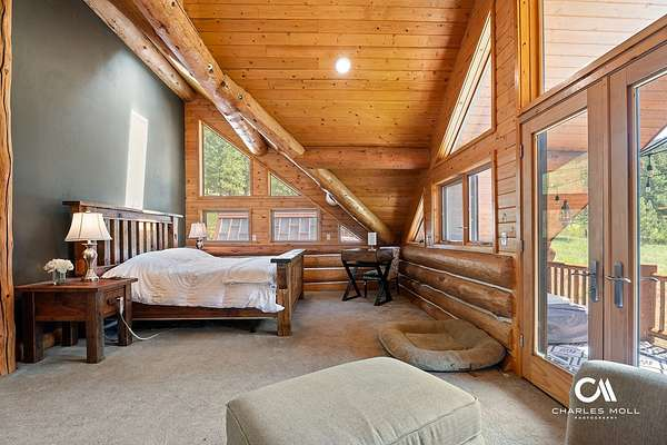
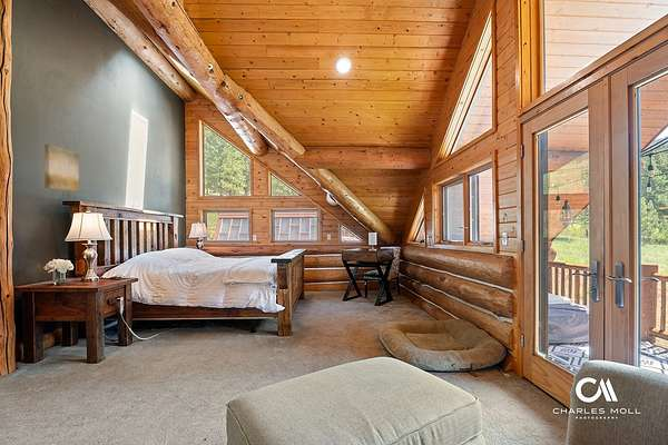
+ wall art (62, 169)
